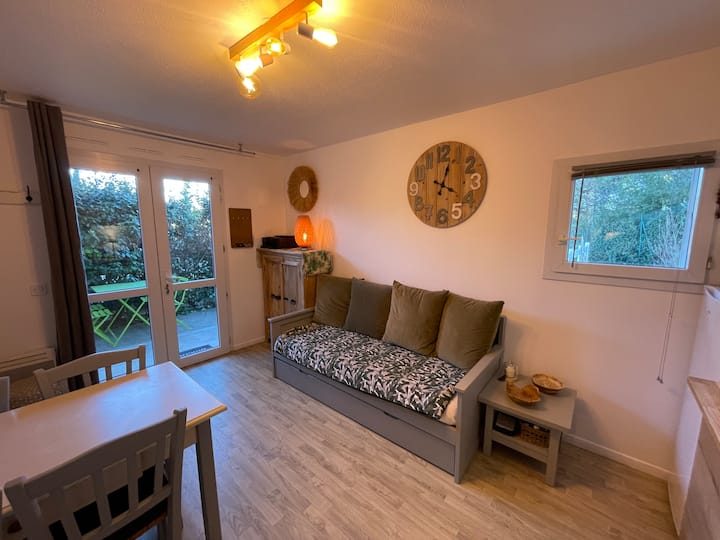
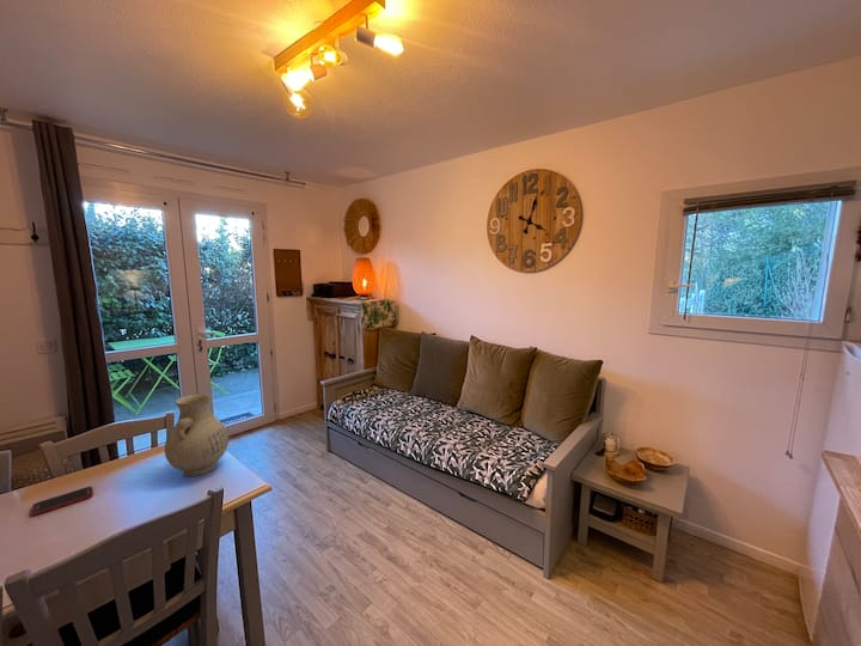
+ vase (196, 433)
+ cell phone (63, 500)
